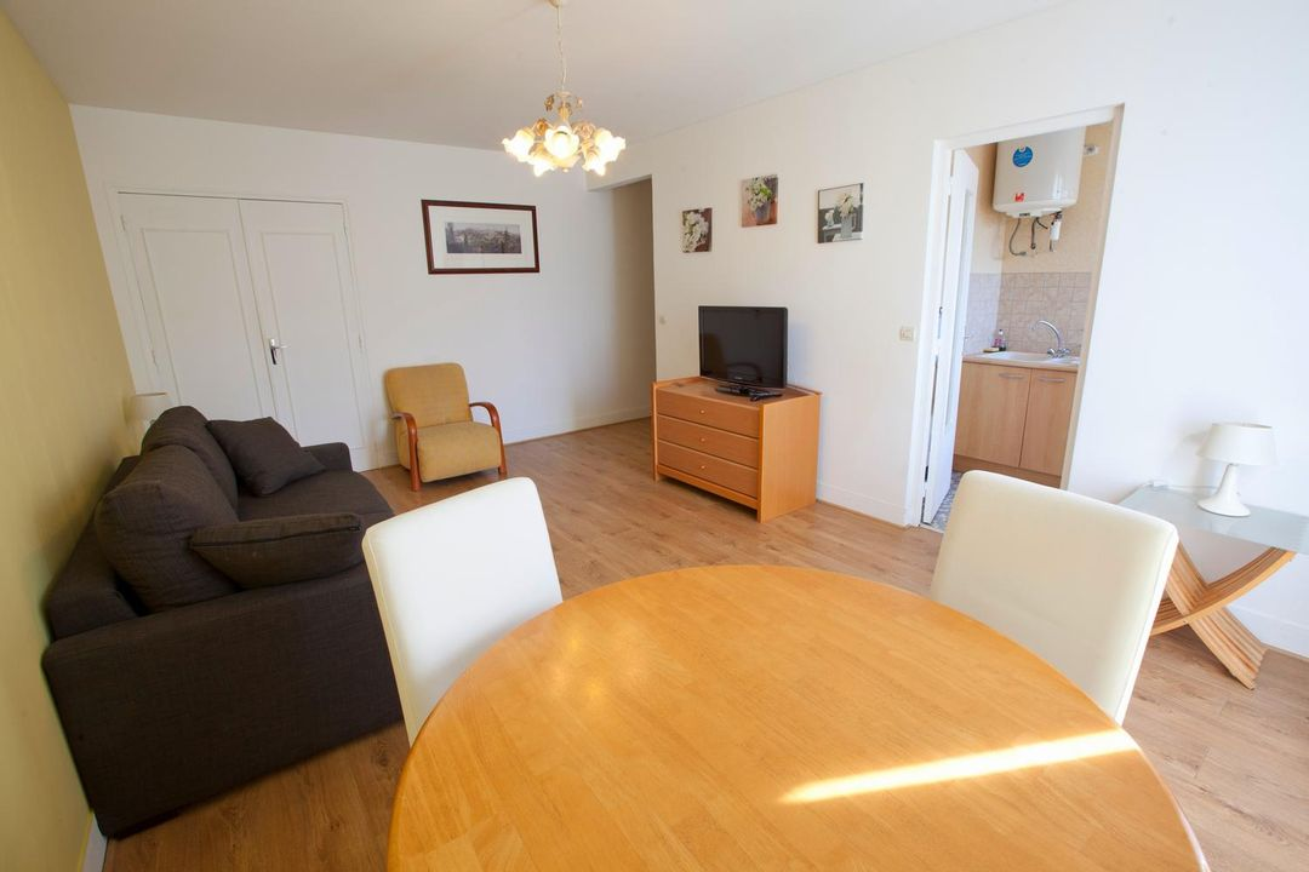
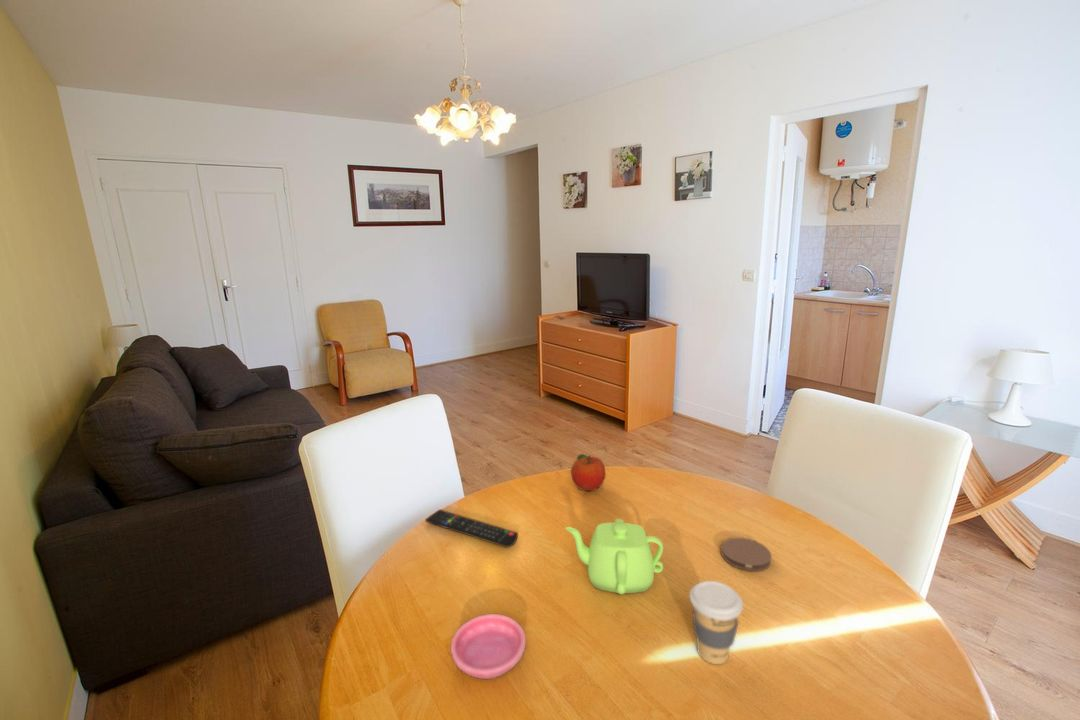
+ teapot (613, 550)
+ fruit (588, 470)
+ coaster (745, 553)
+ remote control (471, 528)
+ saucer (488, 648)
+ coffee cup (714, 623)
